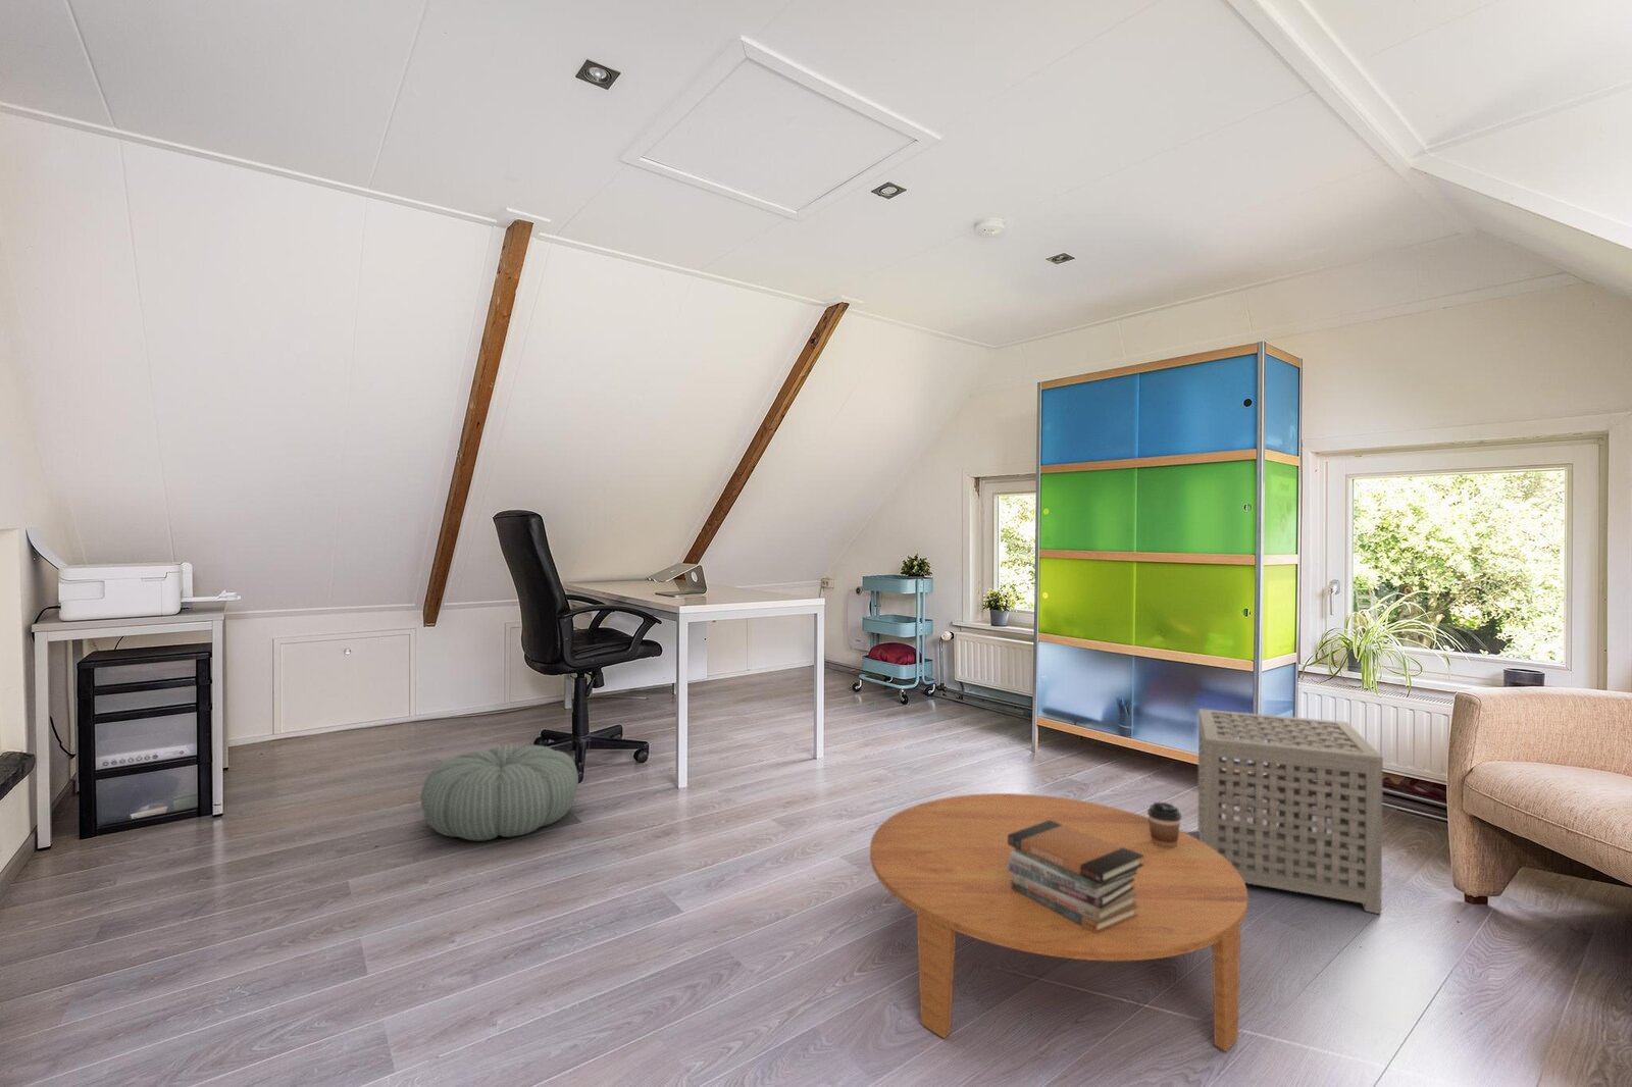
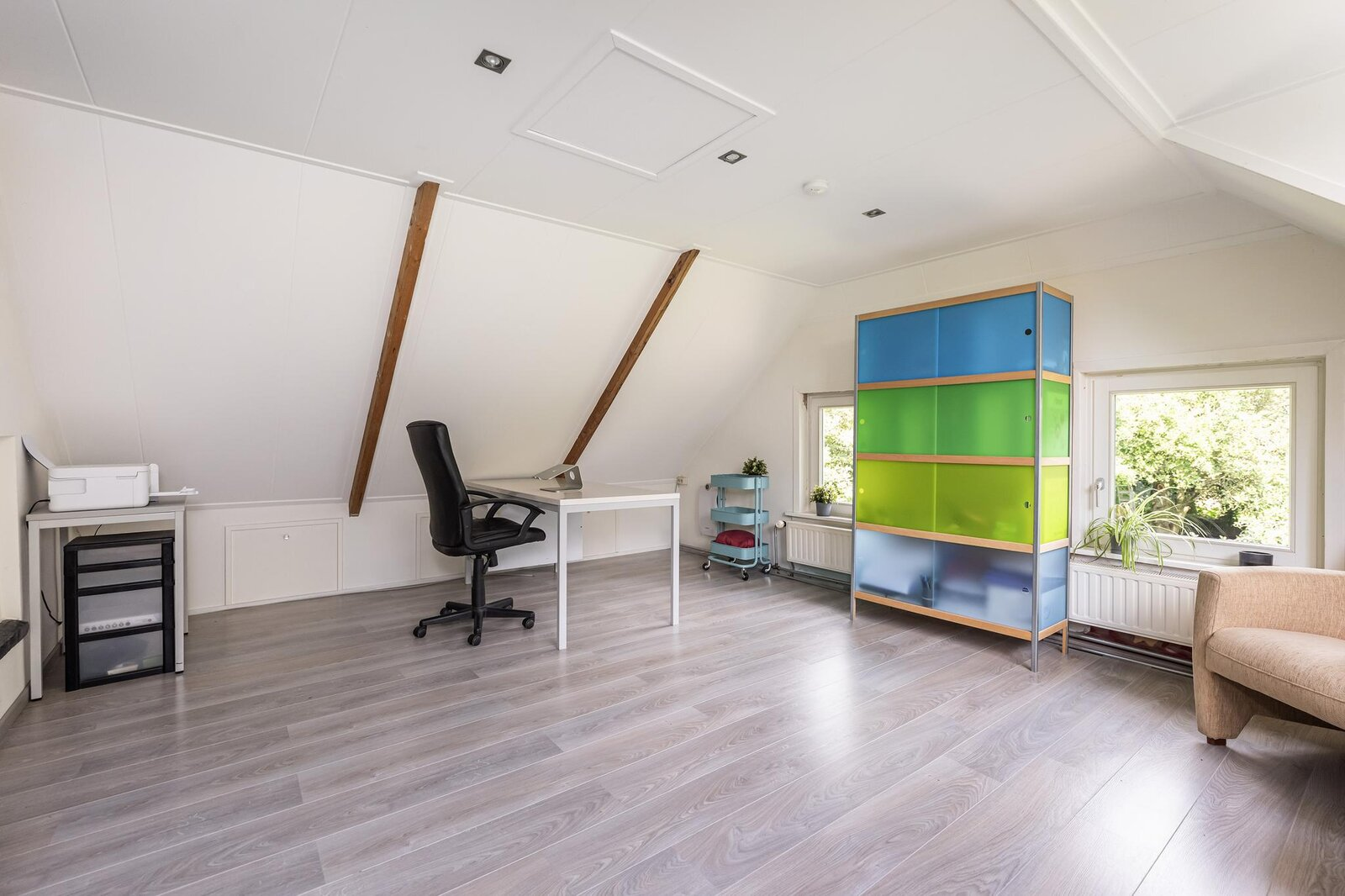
- pouf (502, 789)
- coffee table (1044, 905)
- book stack (1071, 871)
- coffee cup (1164, 821)
- side table (1279, 798)
